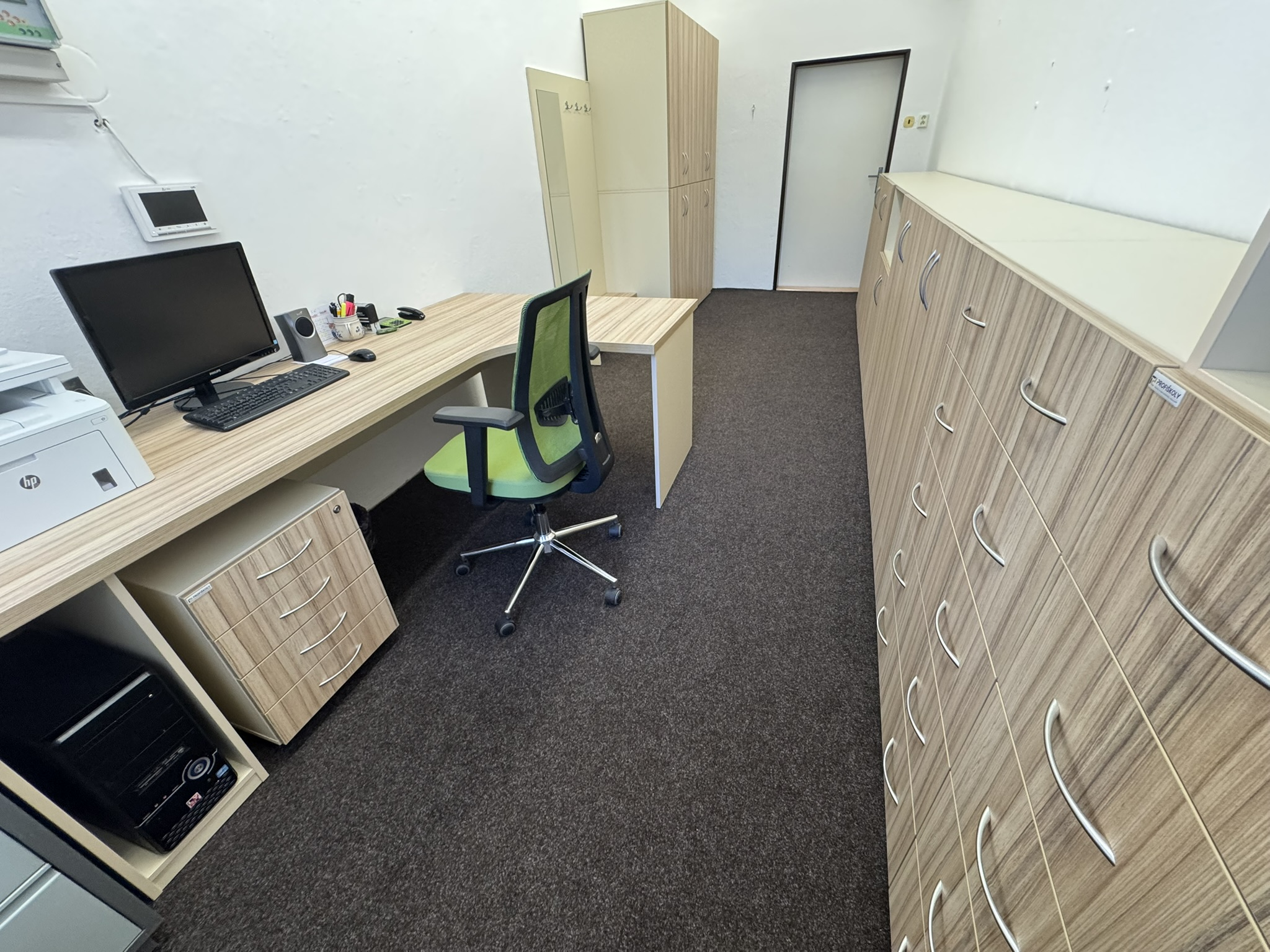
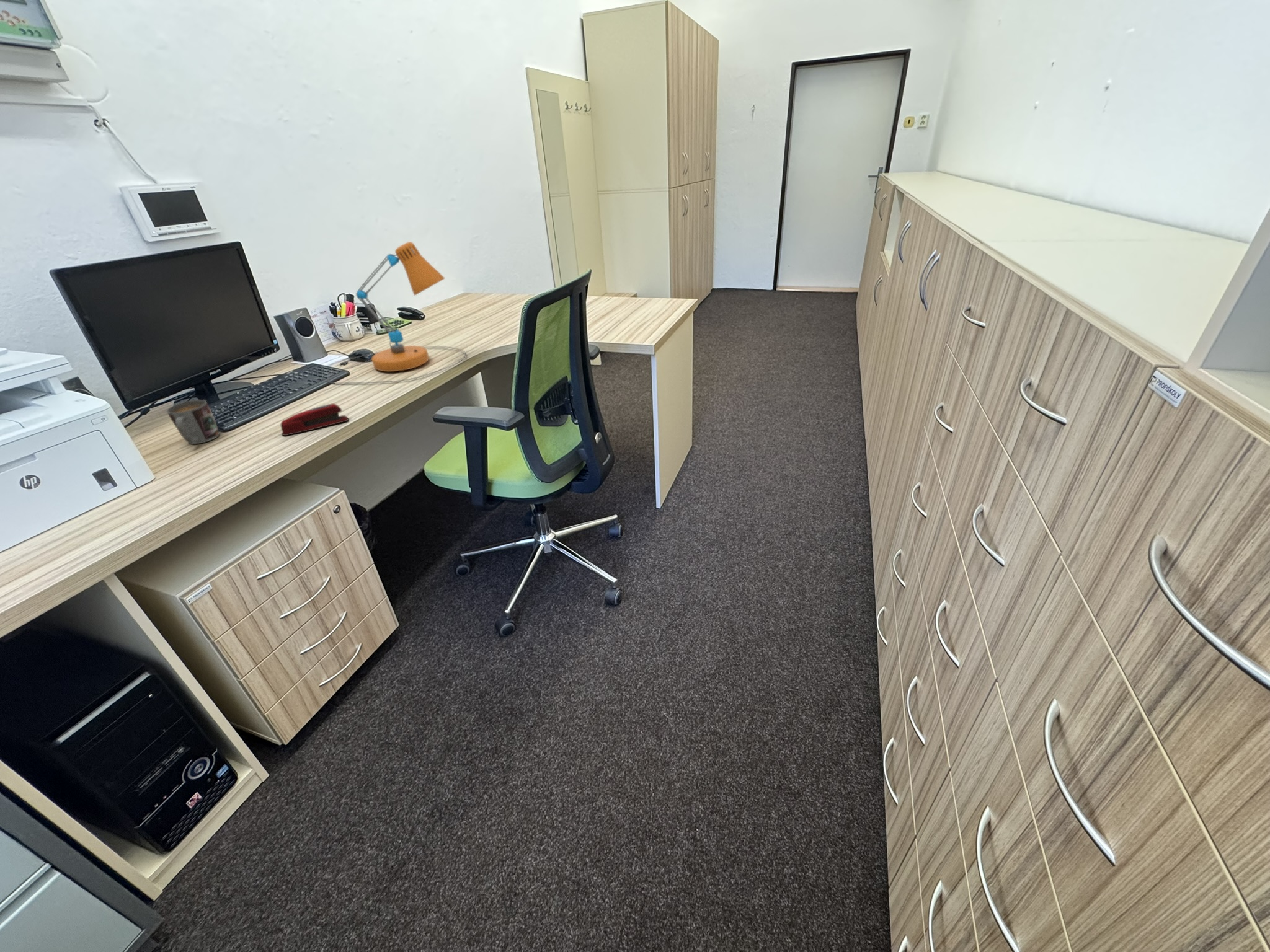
+ stapler (312, 418)
+ mug (192, 425)
+ desk lamp (378, 312)
